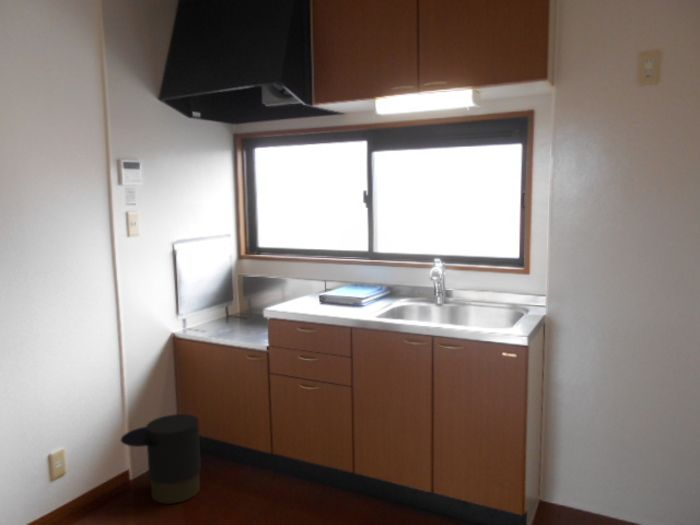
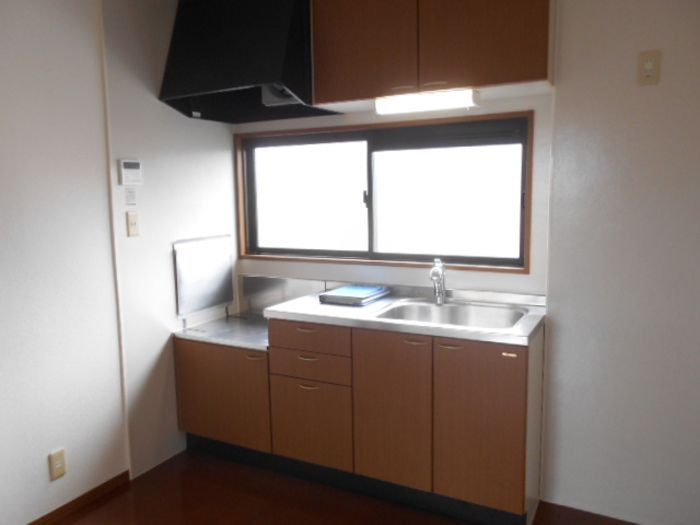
- trash can (161, 458)
